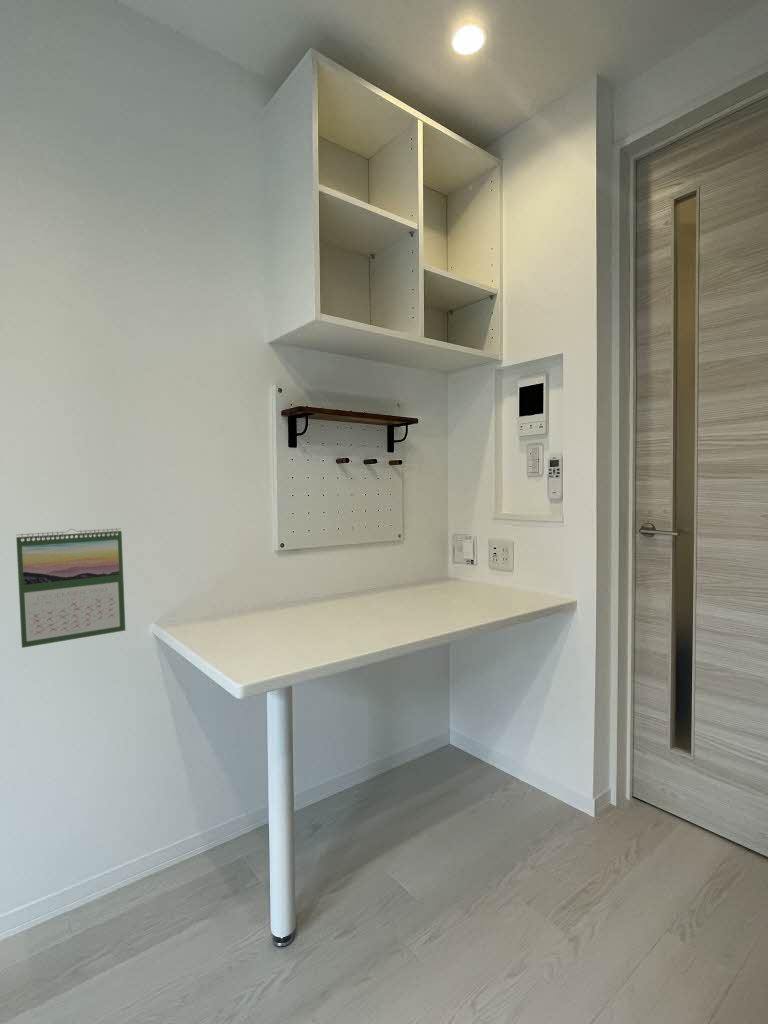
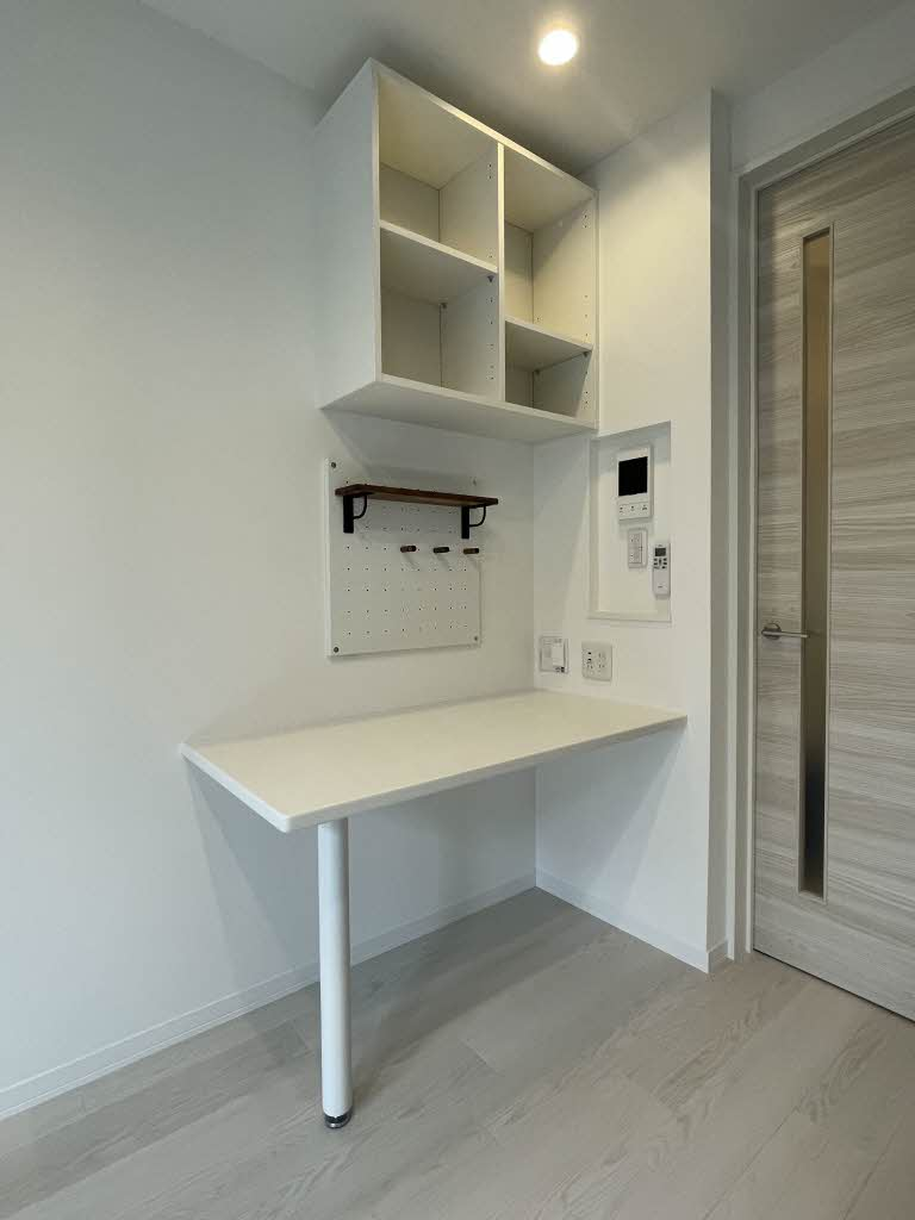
- calendar (73, 583)
